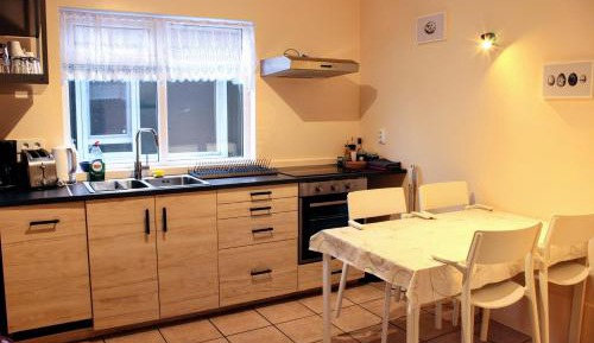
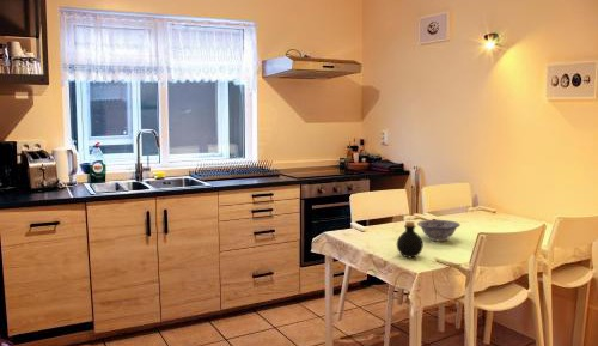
+ bottle (409, 239)
+ bowl (438, 231)
